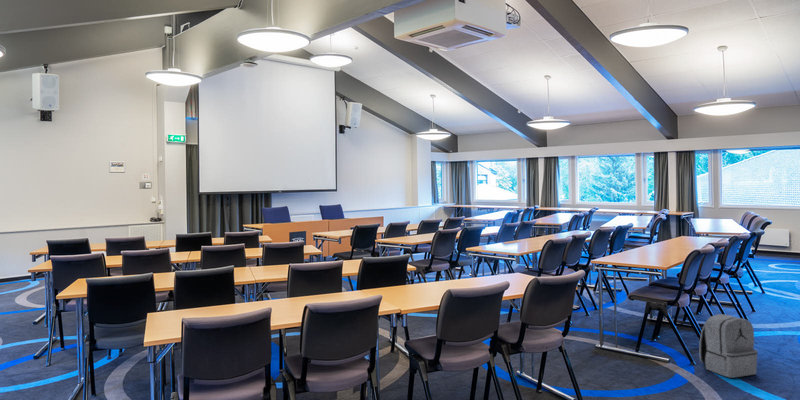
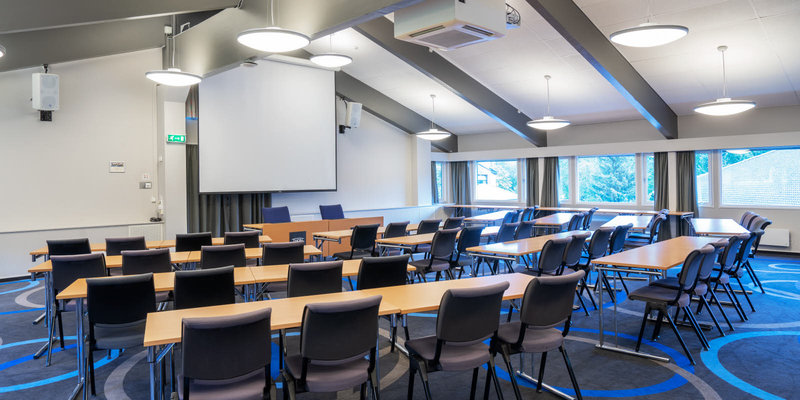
- backpack (726, 342)
